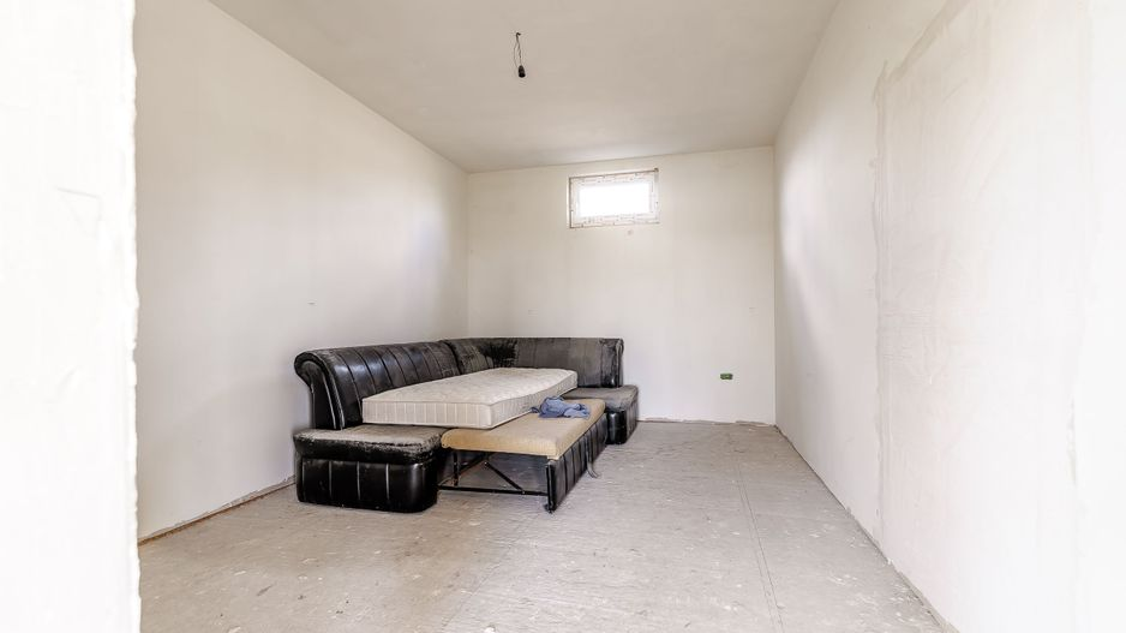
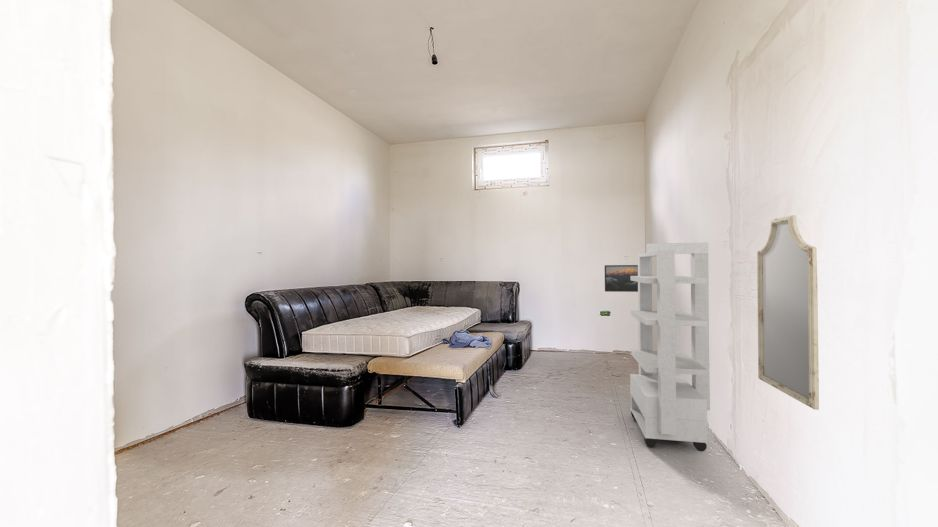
+ storage cabinet (671, 338)
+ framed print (621, 278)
+ home mirror (783, 304)
